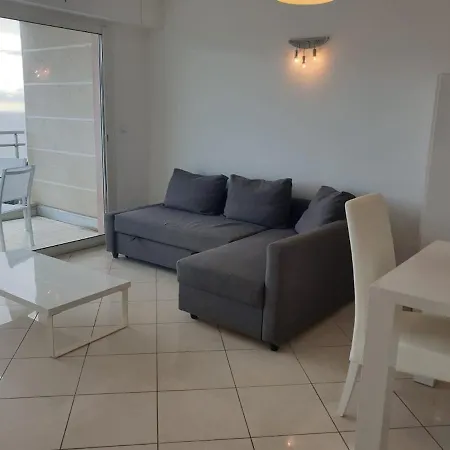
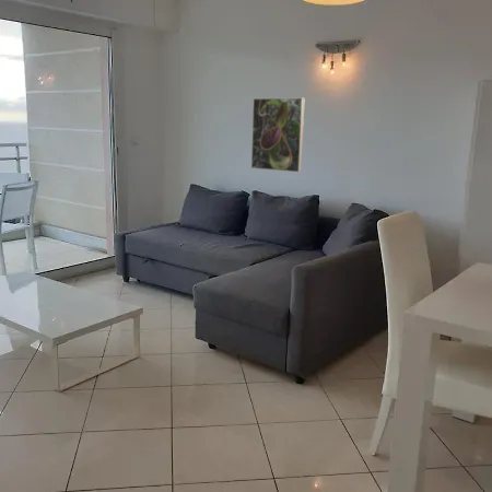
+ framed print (277, 134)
